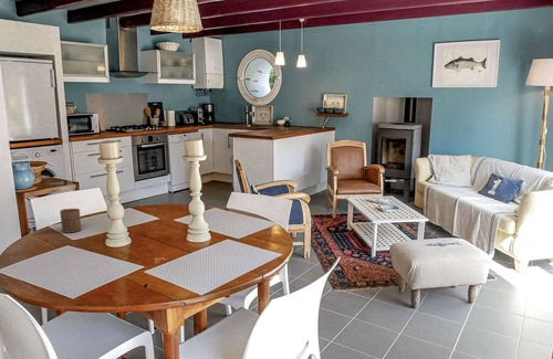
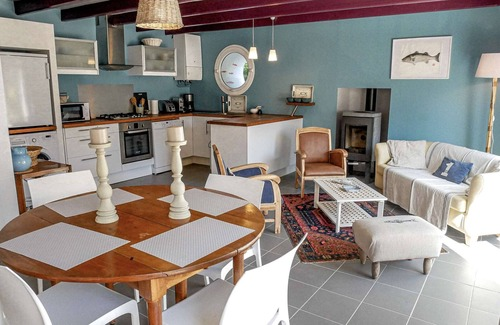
- cup (70, 220)
